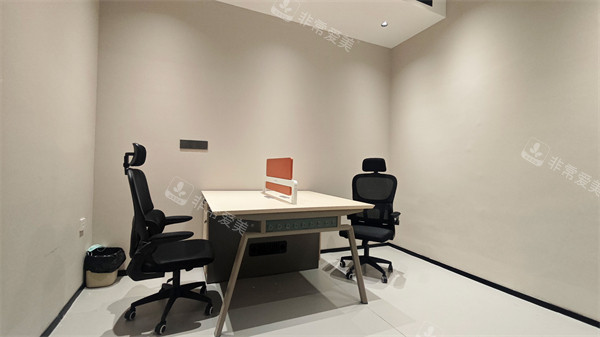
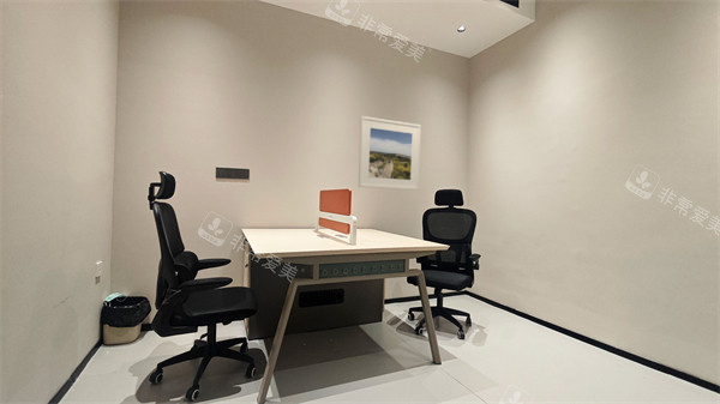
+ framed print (390, 155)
